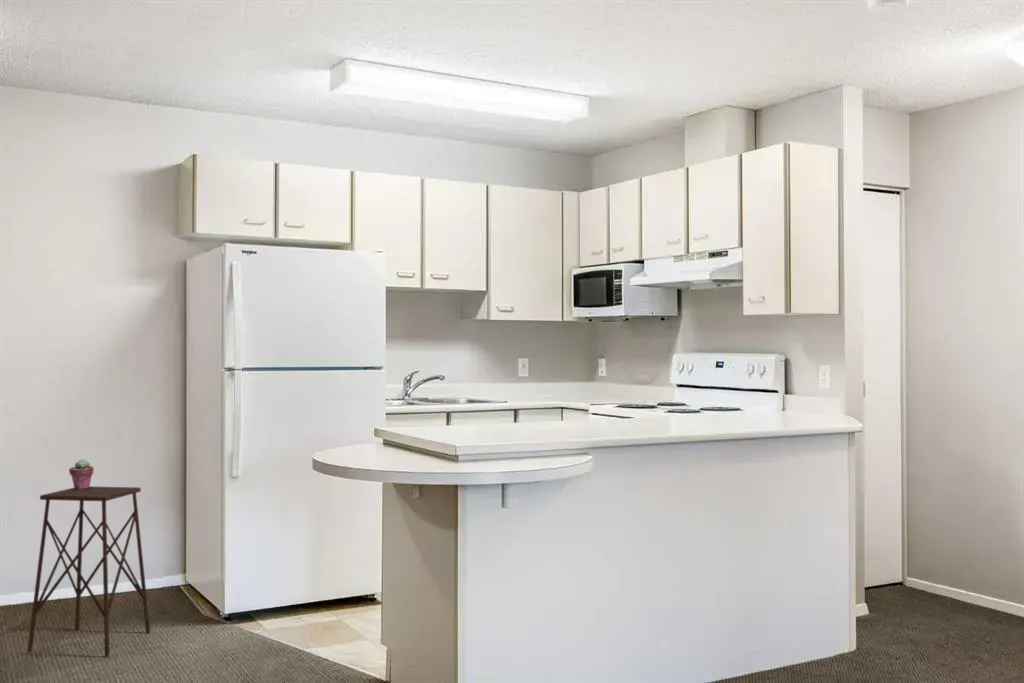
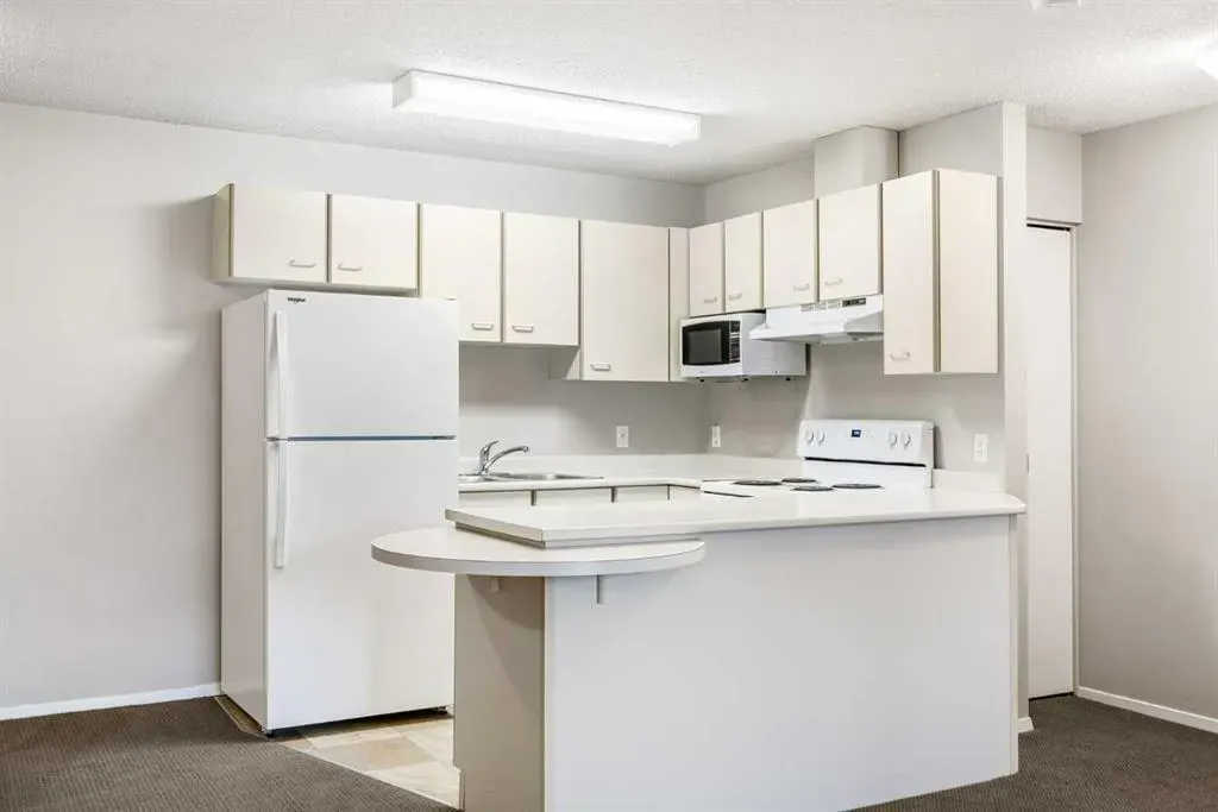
- side table (94, 569)
- potted succulent (81, 473)
